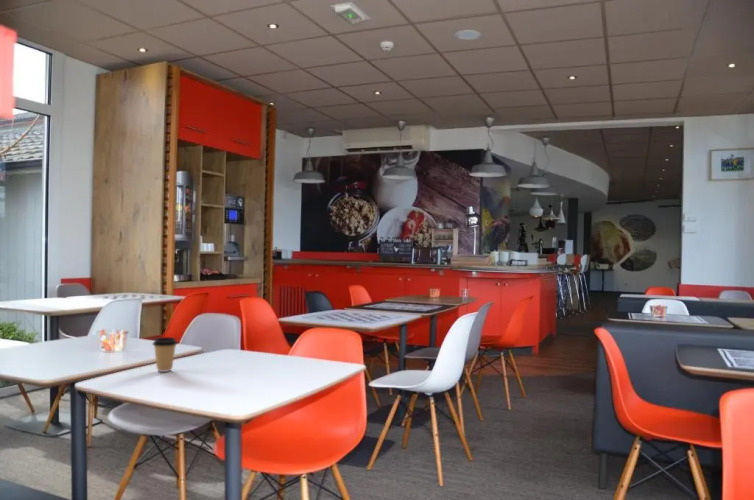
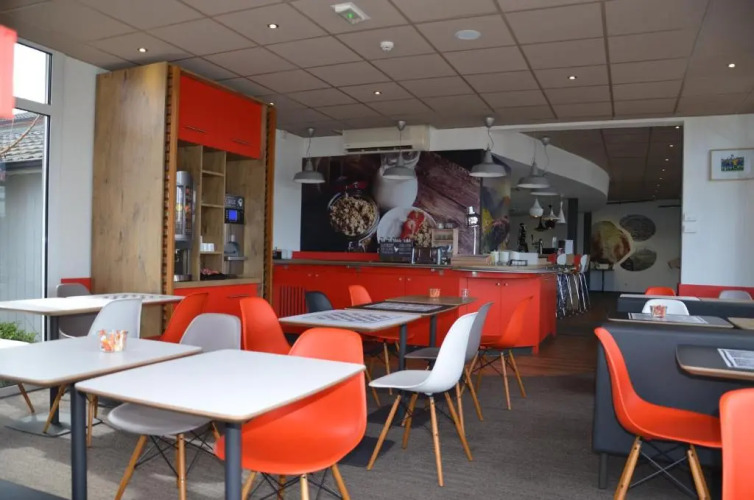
- coffee cup (164, 354)
